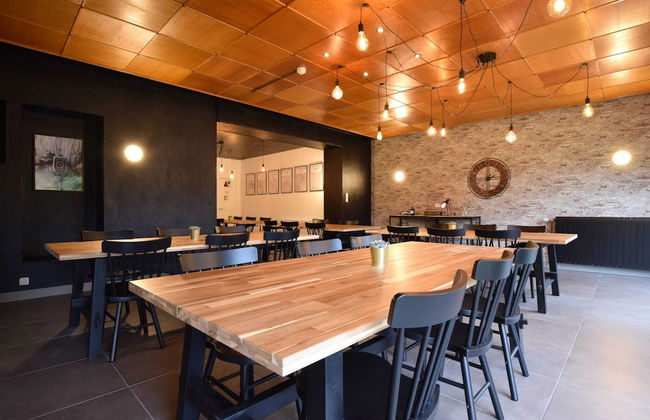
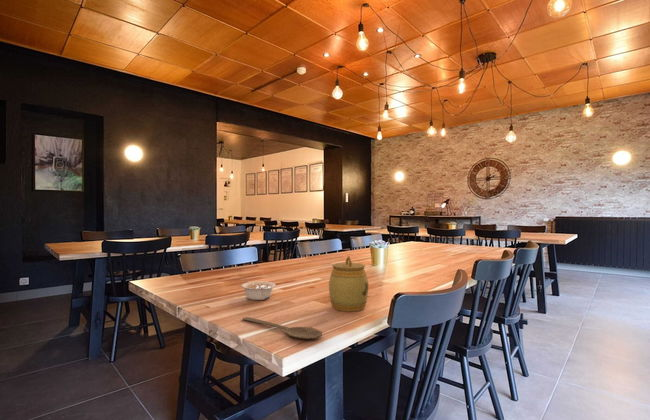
+ jar (348, 281)
+ legume (259, 290)
+ wooden spoon (278, 326)
